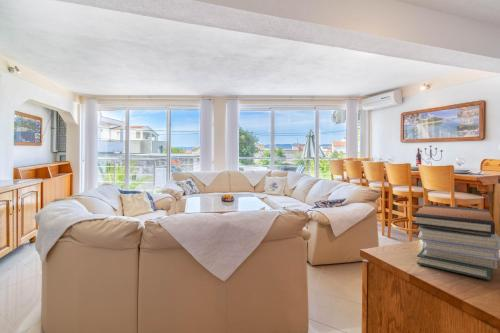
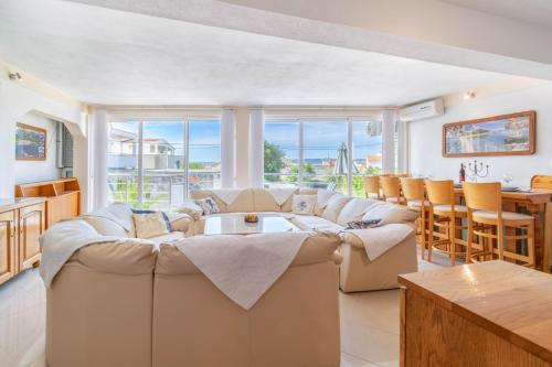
- book stack (454, 235)
